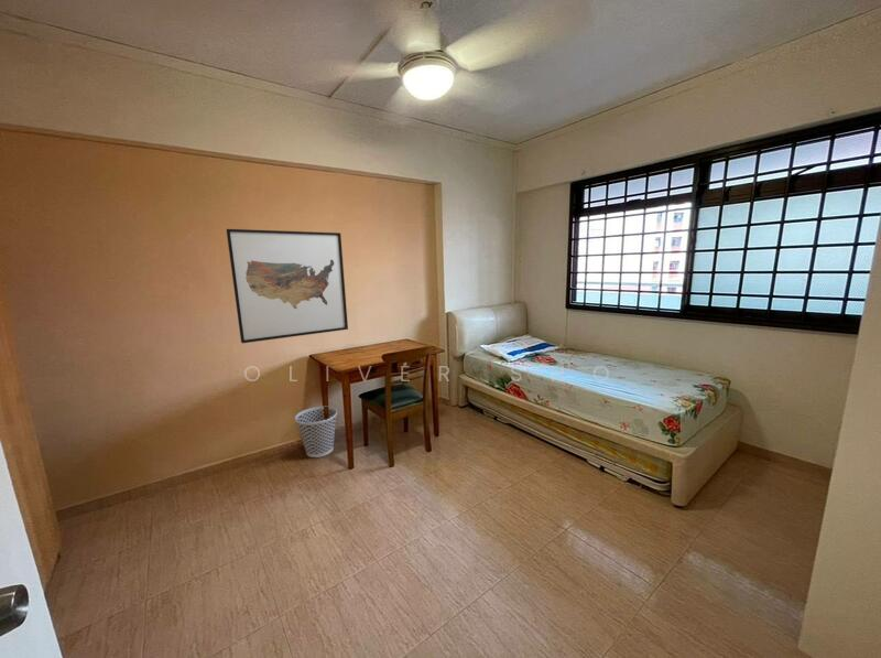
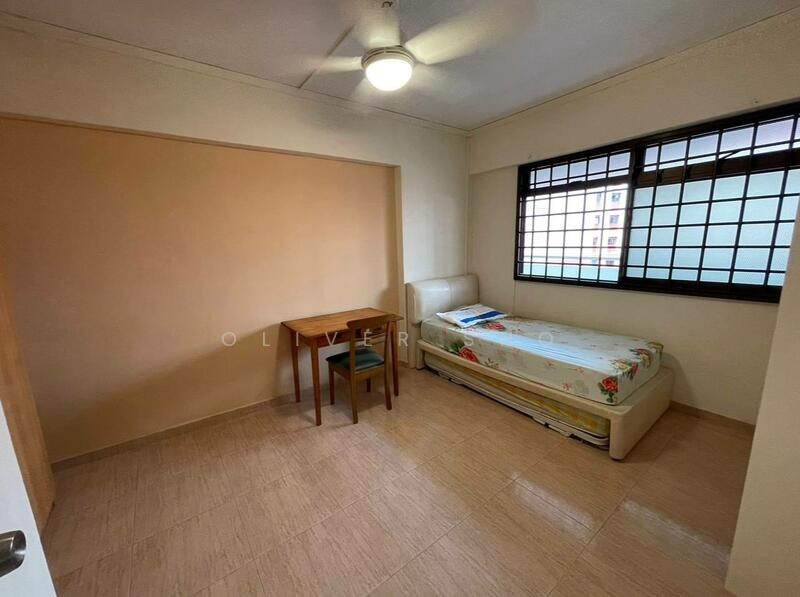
- wastebasket (317, 432)
- wall art (293, 284)
